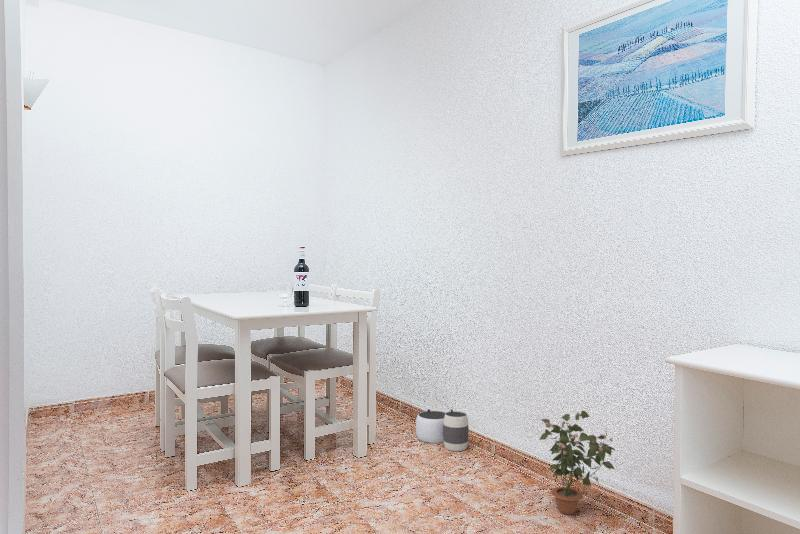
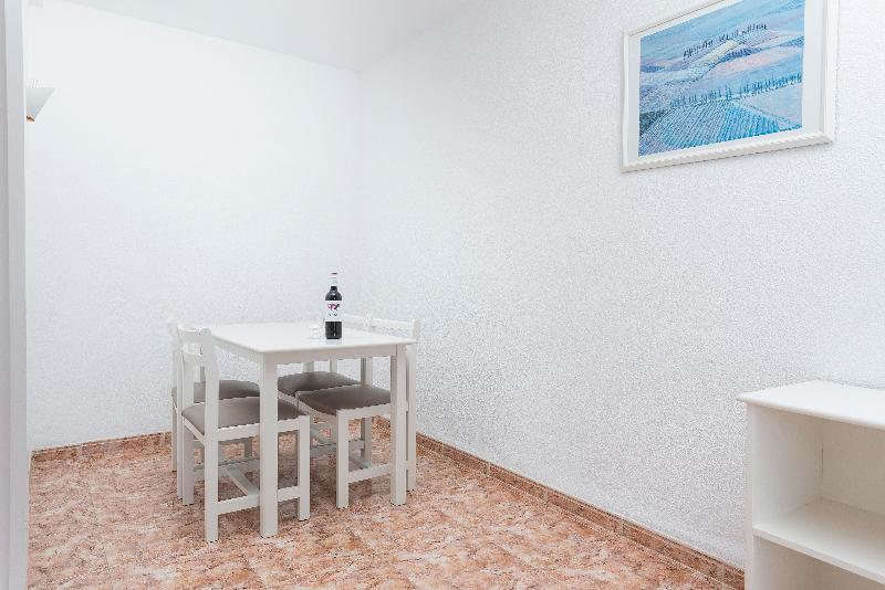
- waste basket (442, 424)
- potted plant (568, 462)
